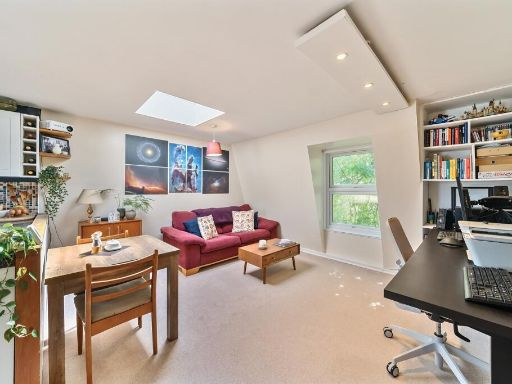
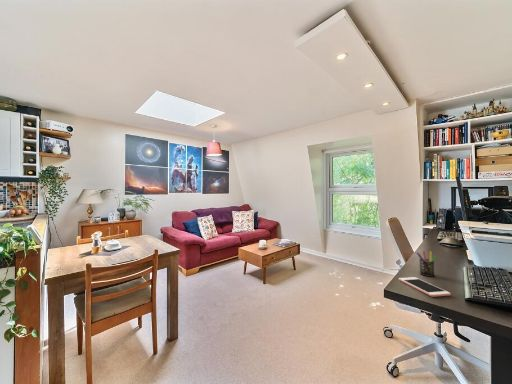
+ cell phone (422, 285)
+ pen holder (428, 262)
